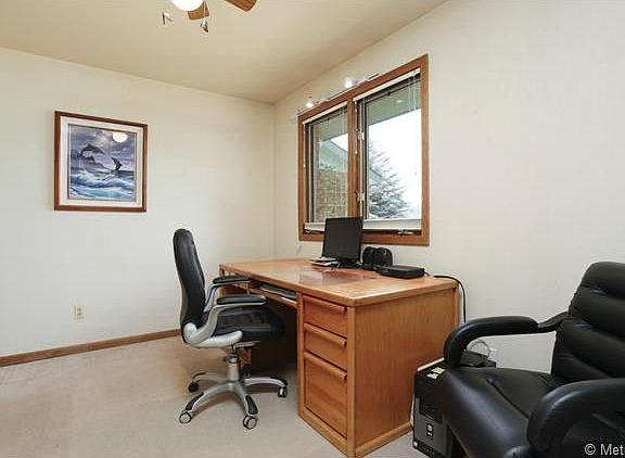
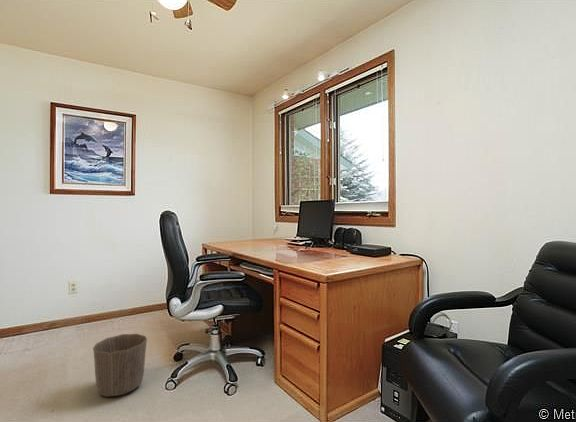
+ waste basket (120, 364)
